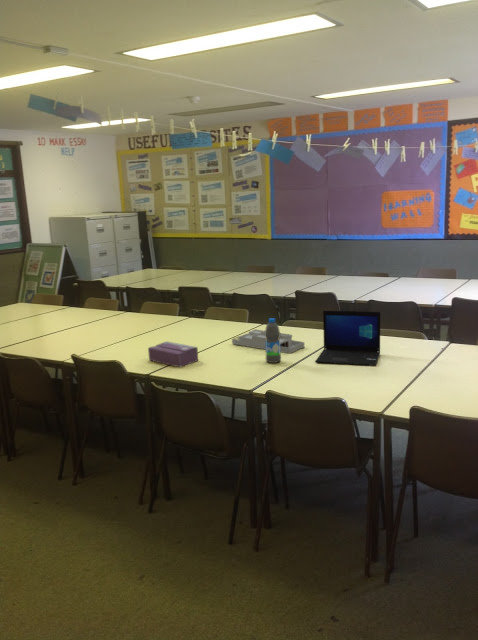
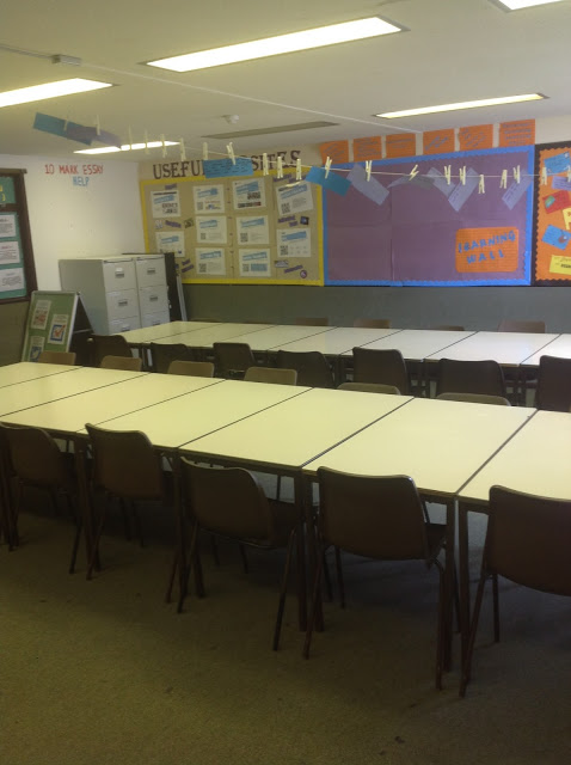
- tissue box (173, 353)
- laptop (348, 337)
- desk organizer (265, 339)
- water bottle (272, 340)
